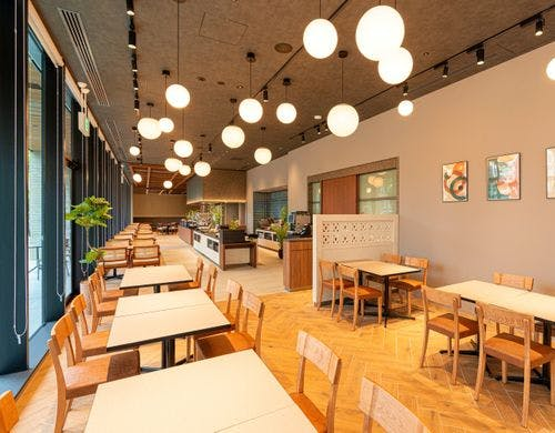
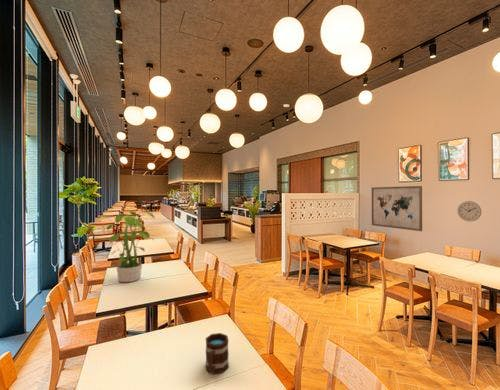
+ wall art (394, 207)
+ potted plant (131, 245)
+ wall clock (468, 211)
+ mug (215, 355)
